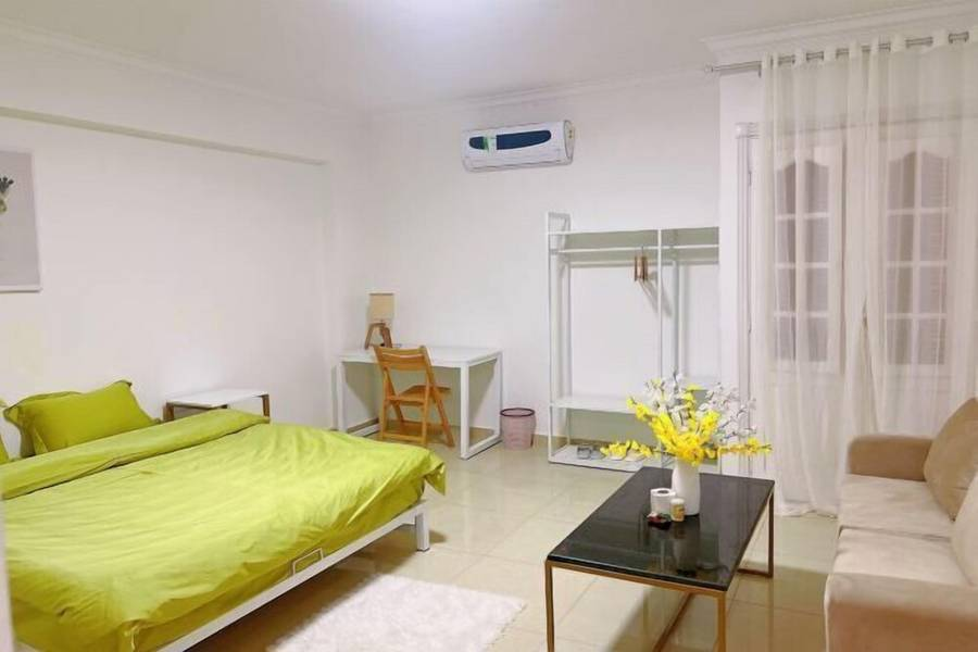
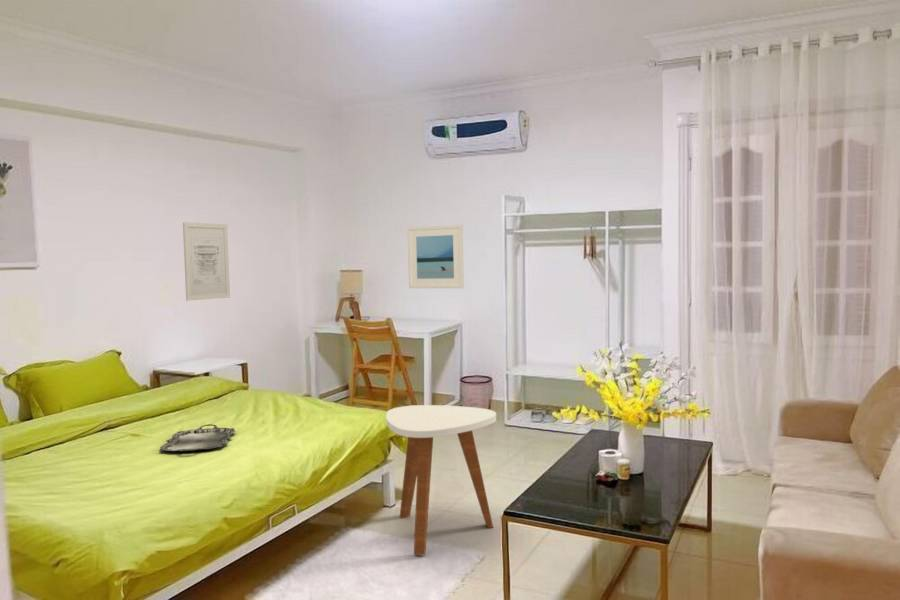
+ serving tray (199, 439)
+ side table (430, 475)
+ wall art (207, 261)
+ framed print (435, 257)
